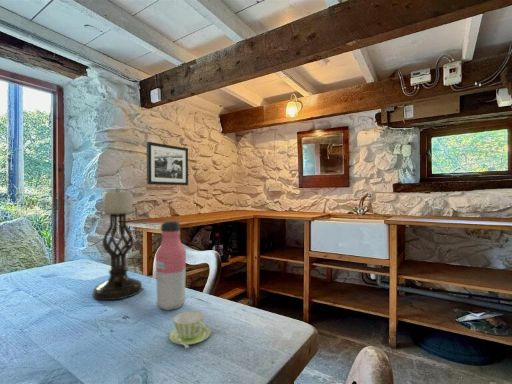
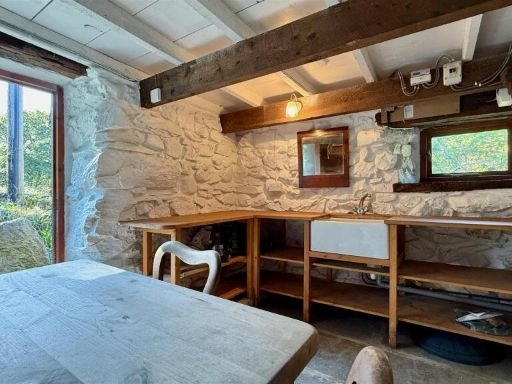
- candle holder (119, 240)
- picture frame (168, 165)
- cup (190, 326)
- water bottle (171, 263)
